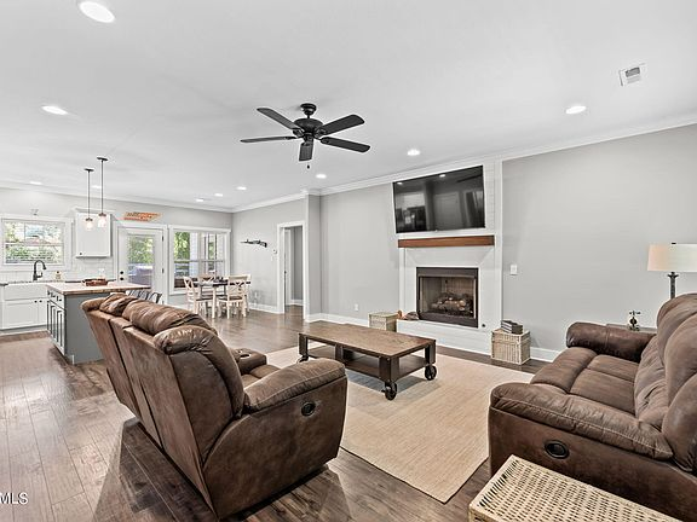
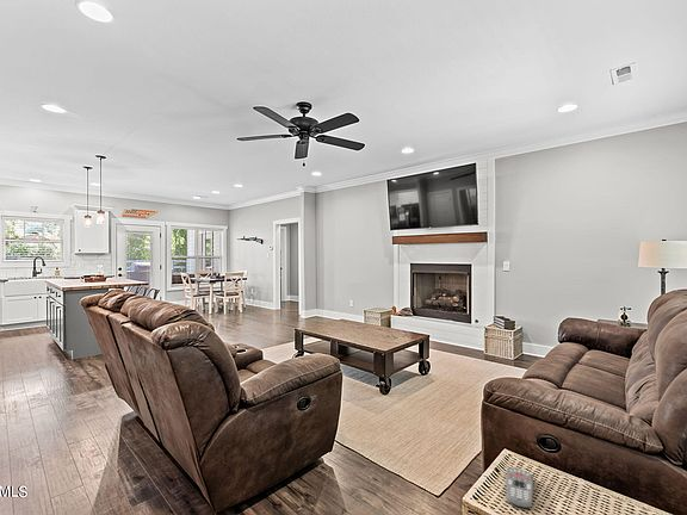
+ remote control (519, 486)
